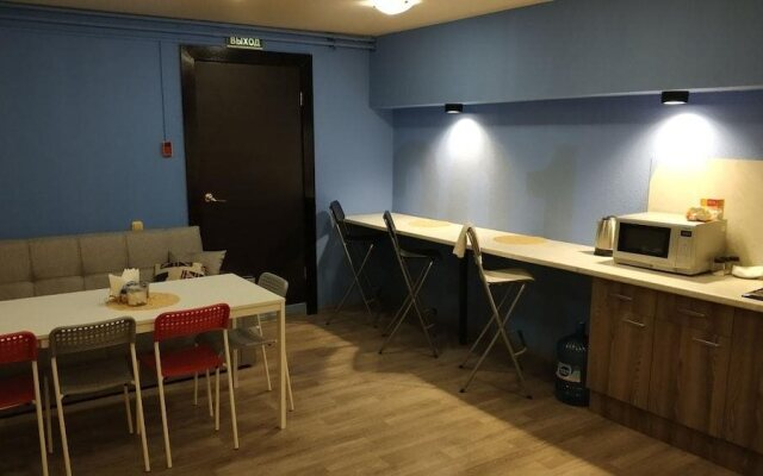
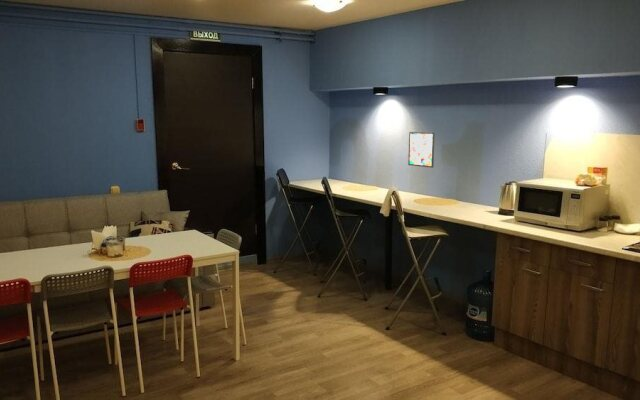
+ wall art (421, 149)
